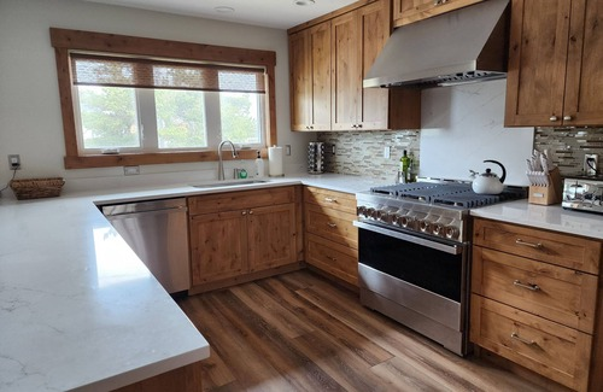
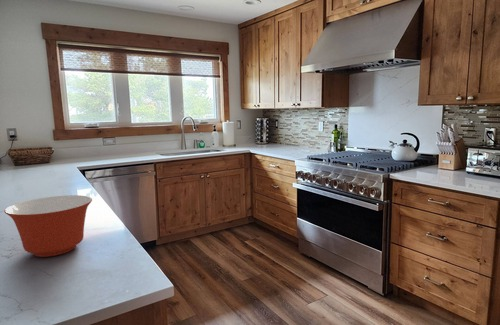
+ mixing bowl (53, 226)
